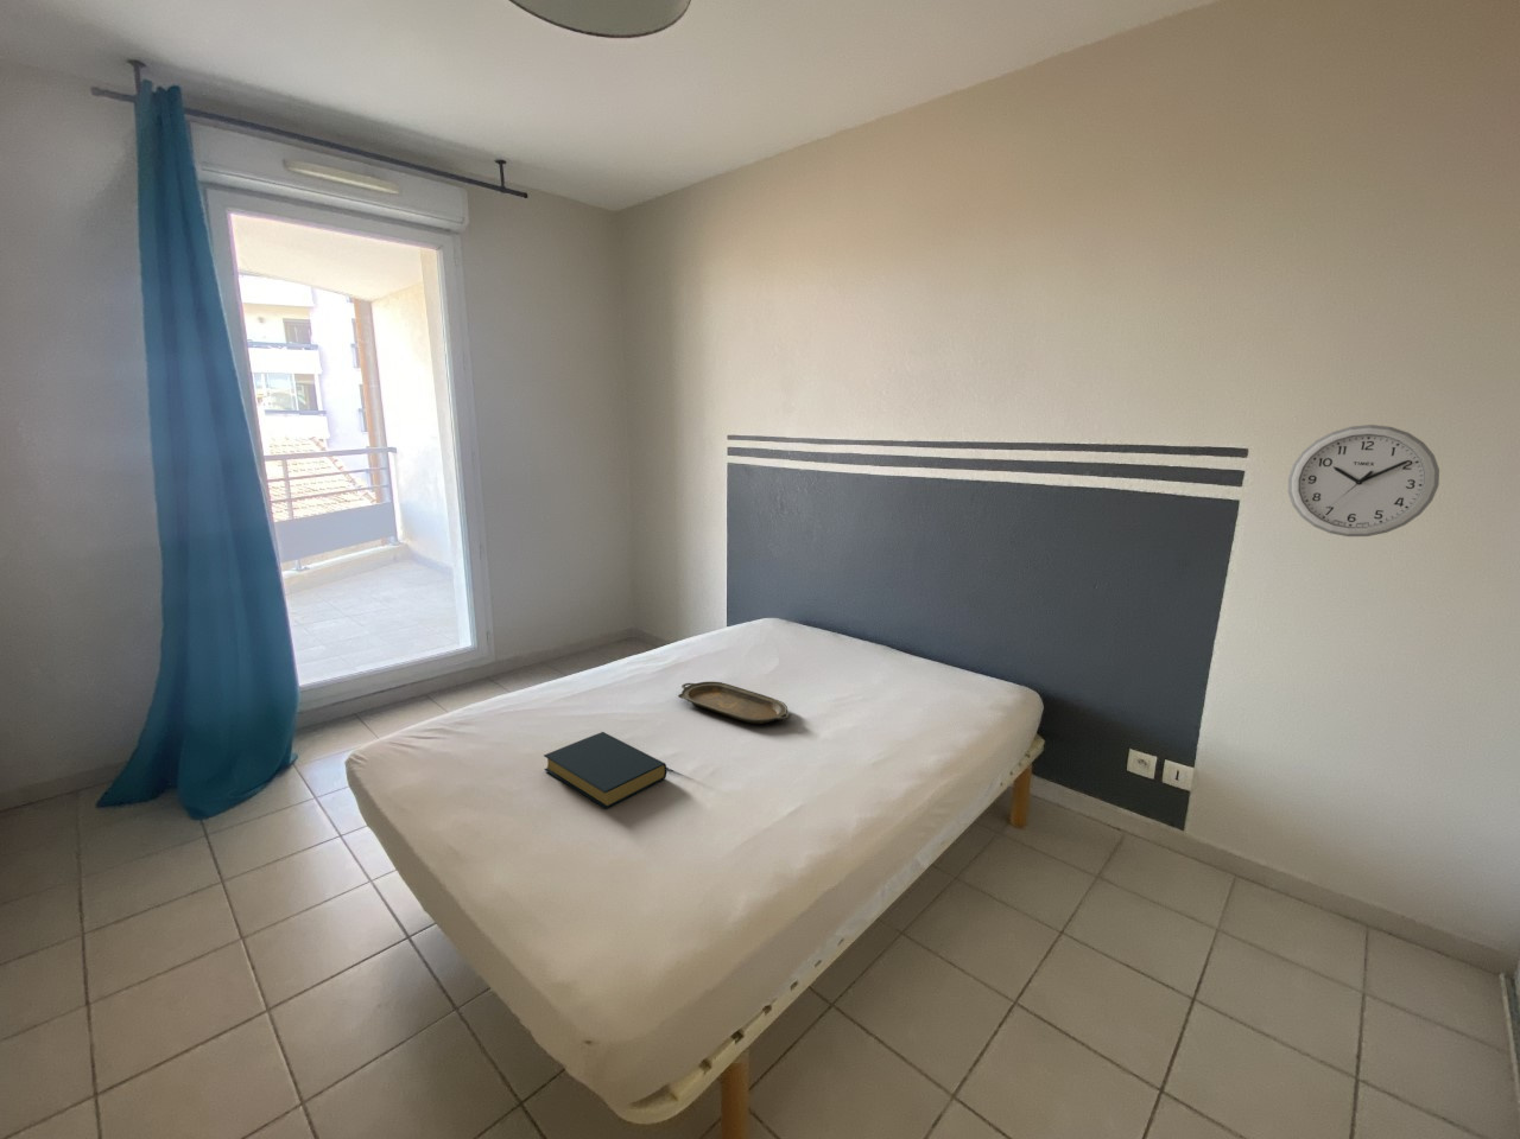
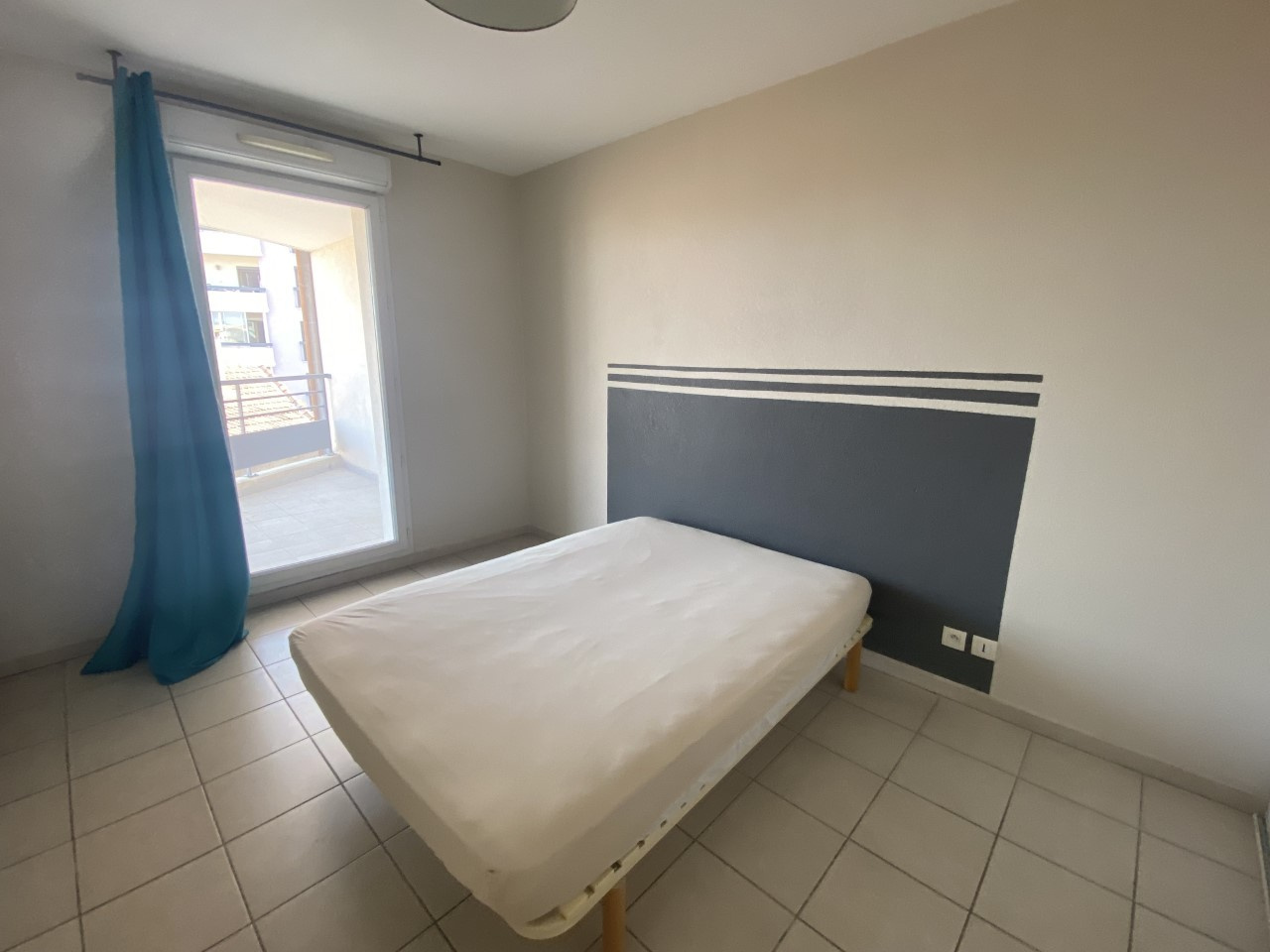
- wall clock (1358, 482)
- serving tray (732, 702)
- hardback book (604, 766)
